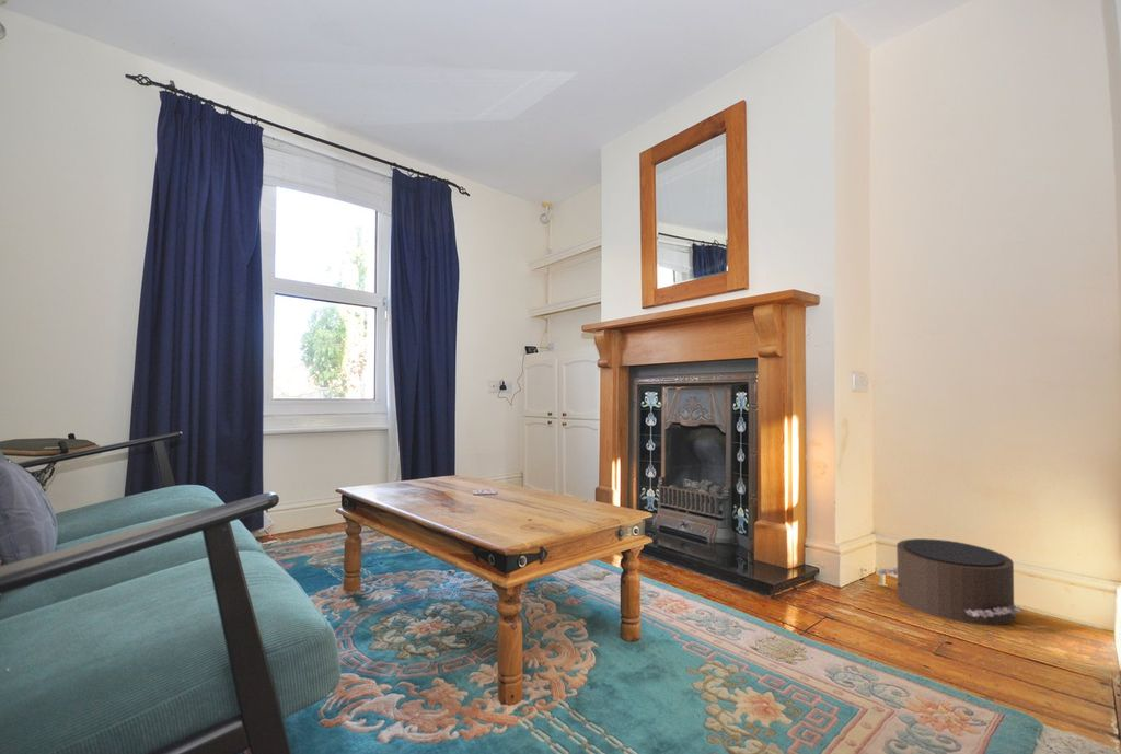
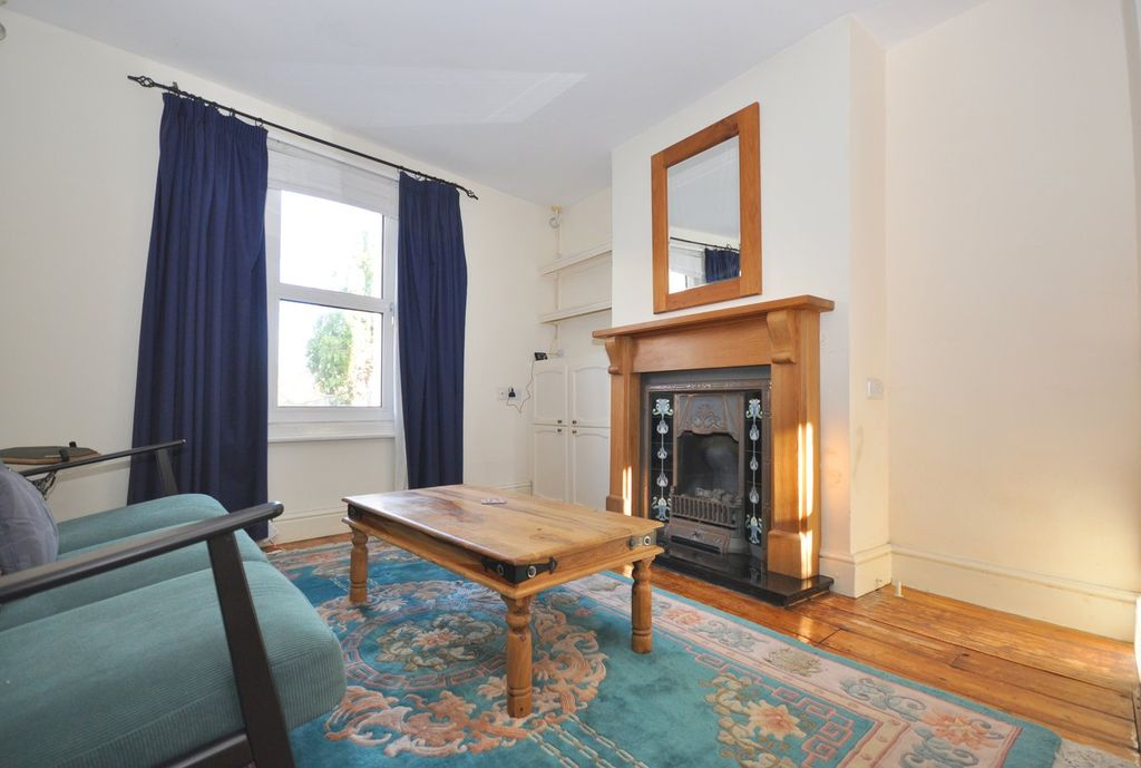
- pouf (944, 578)
